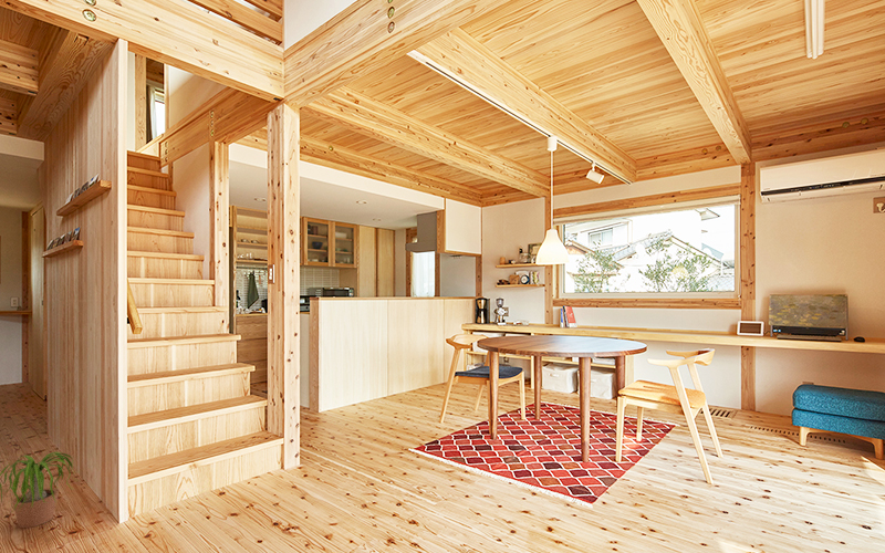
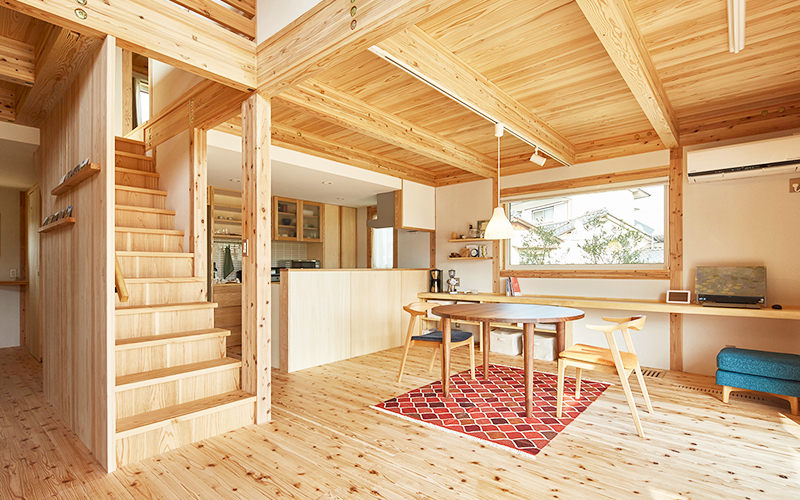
- potted plant (44, 489)
